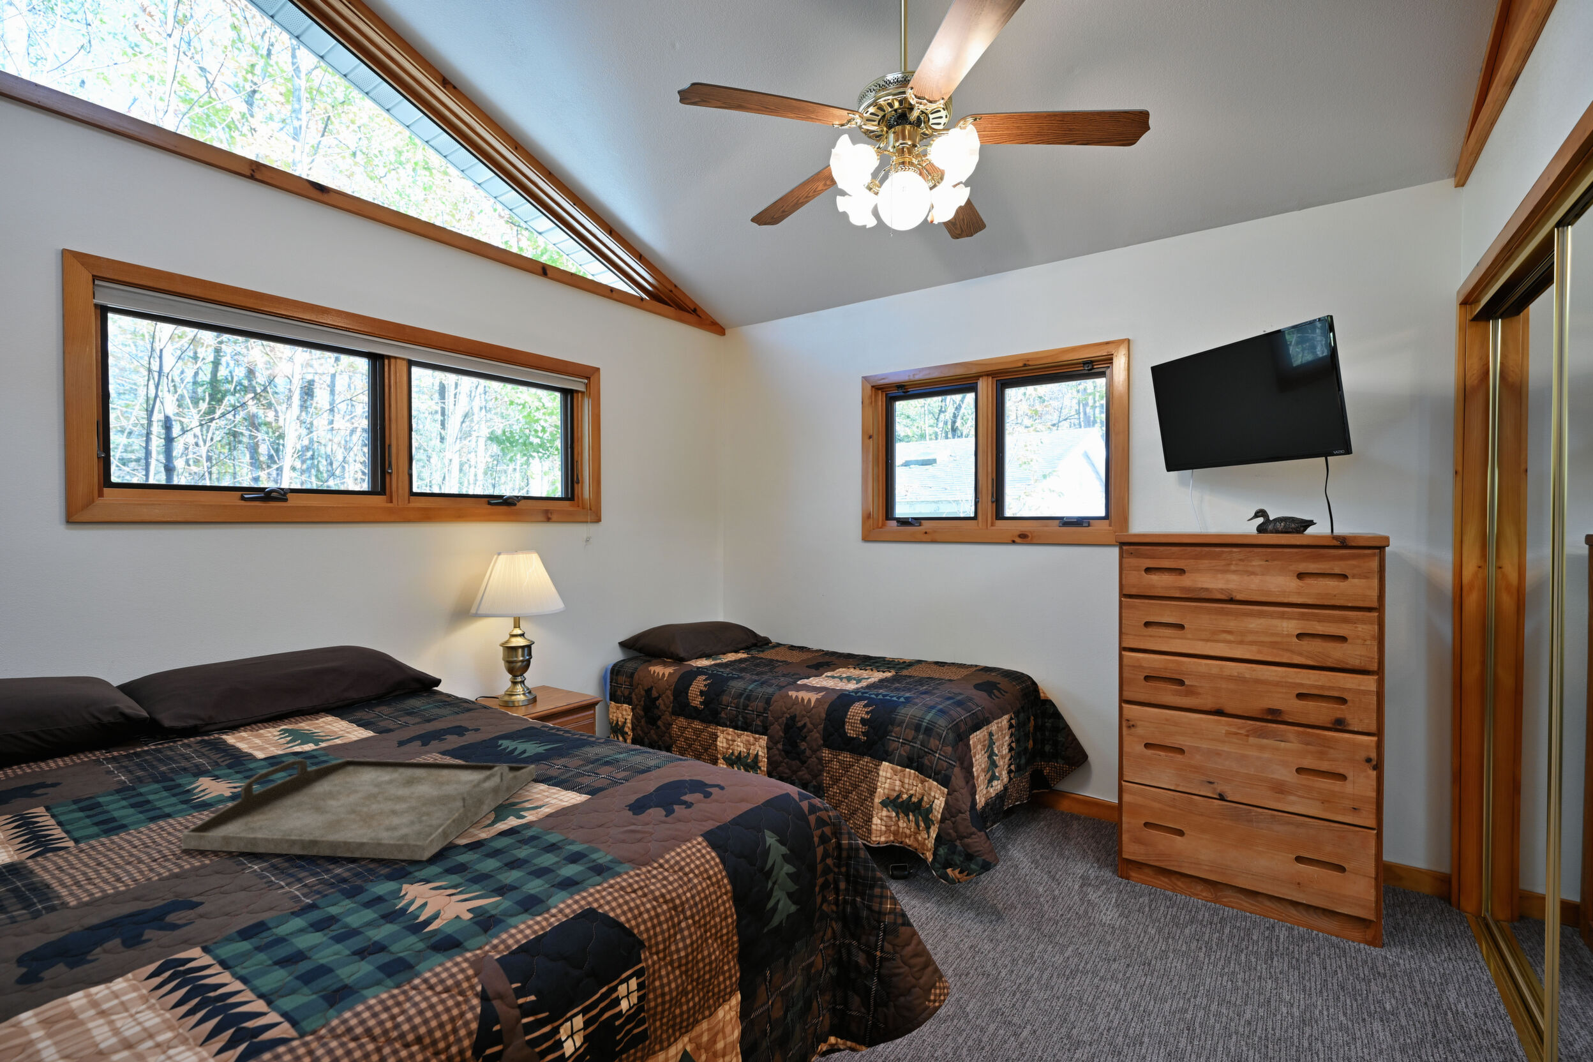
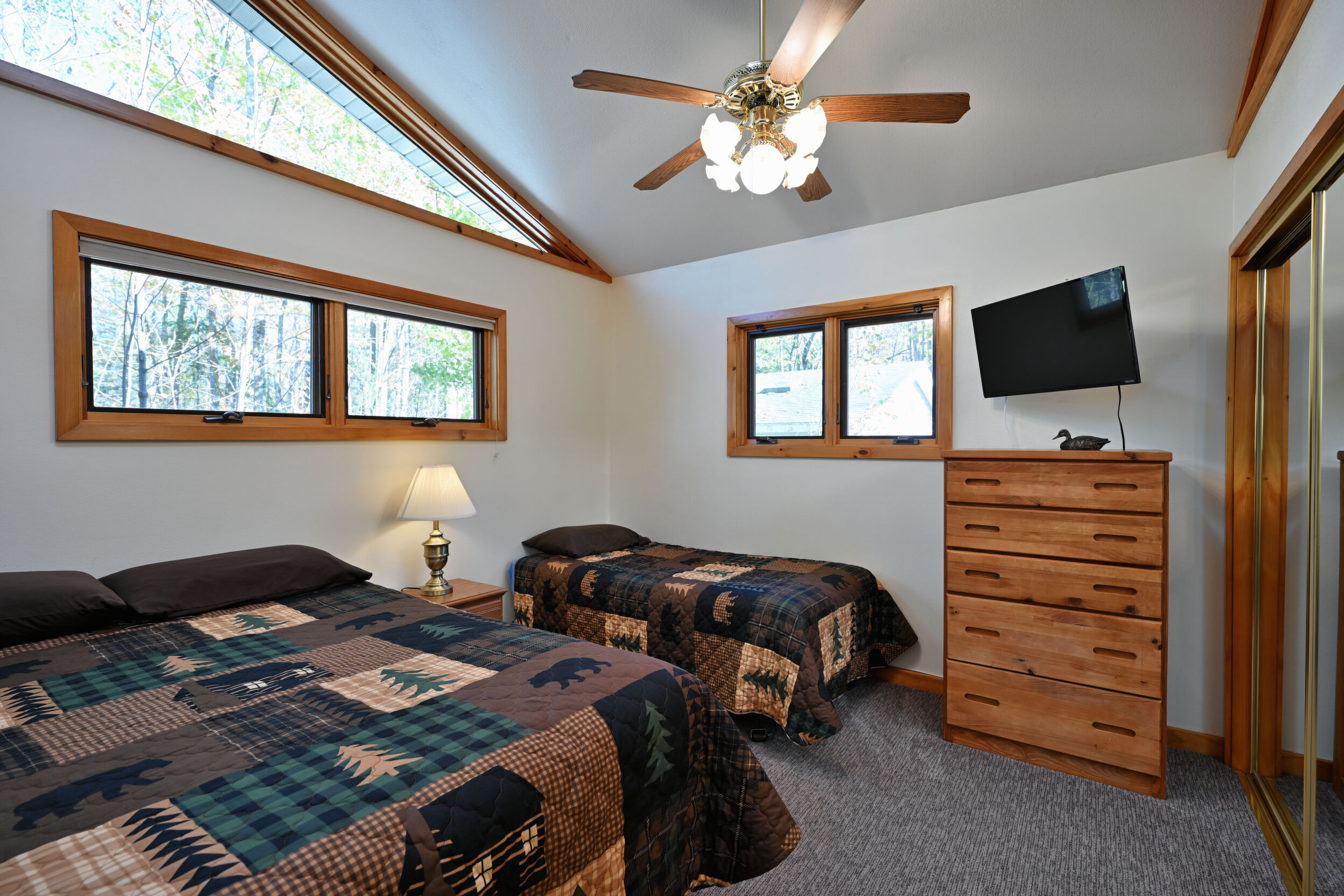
- serving tray (379, 789)
